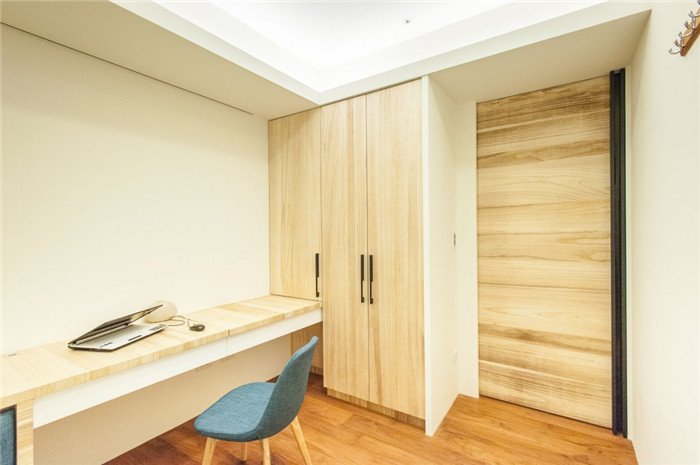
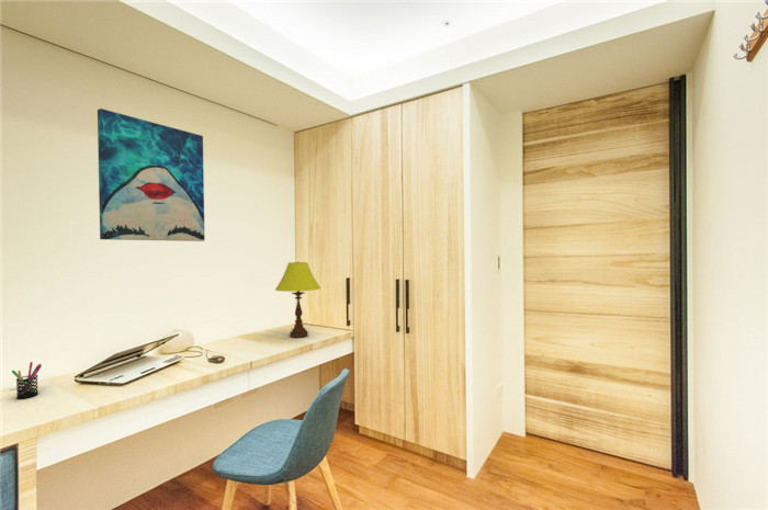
+ pen holder (25, 379)
+ wall art (156, 182)
+ table lamp (298, 298)
